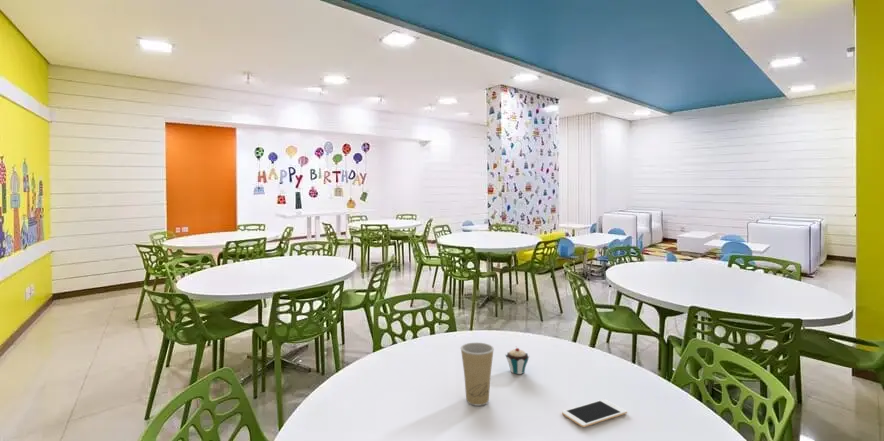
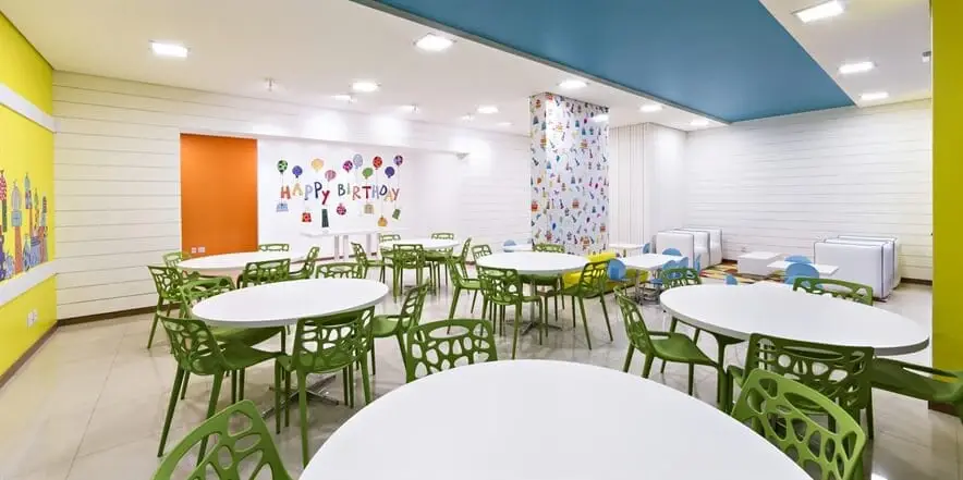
- cupcake (517, 359)
- cell phone (594, 412)
- paper cup (477, 374)
